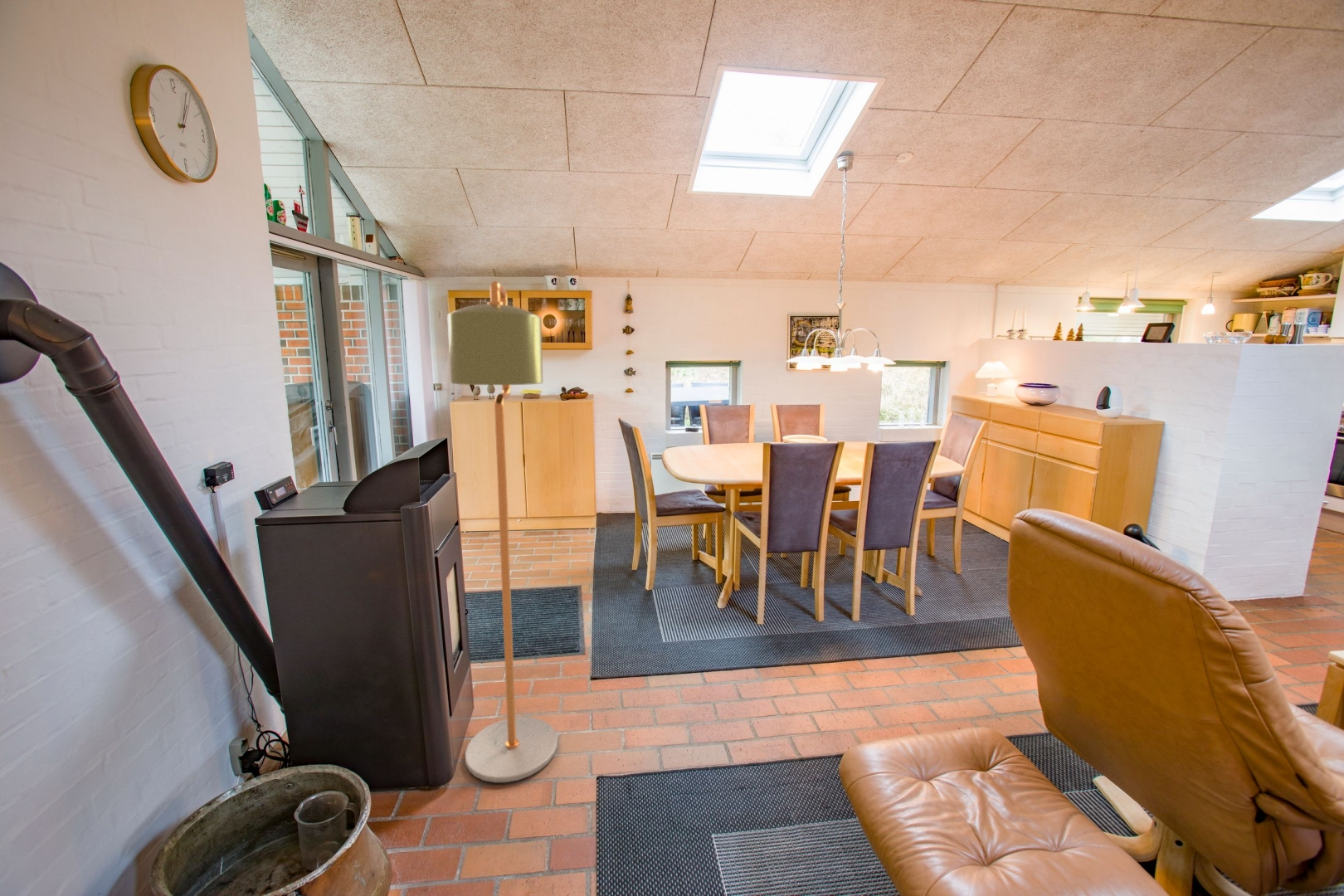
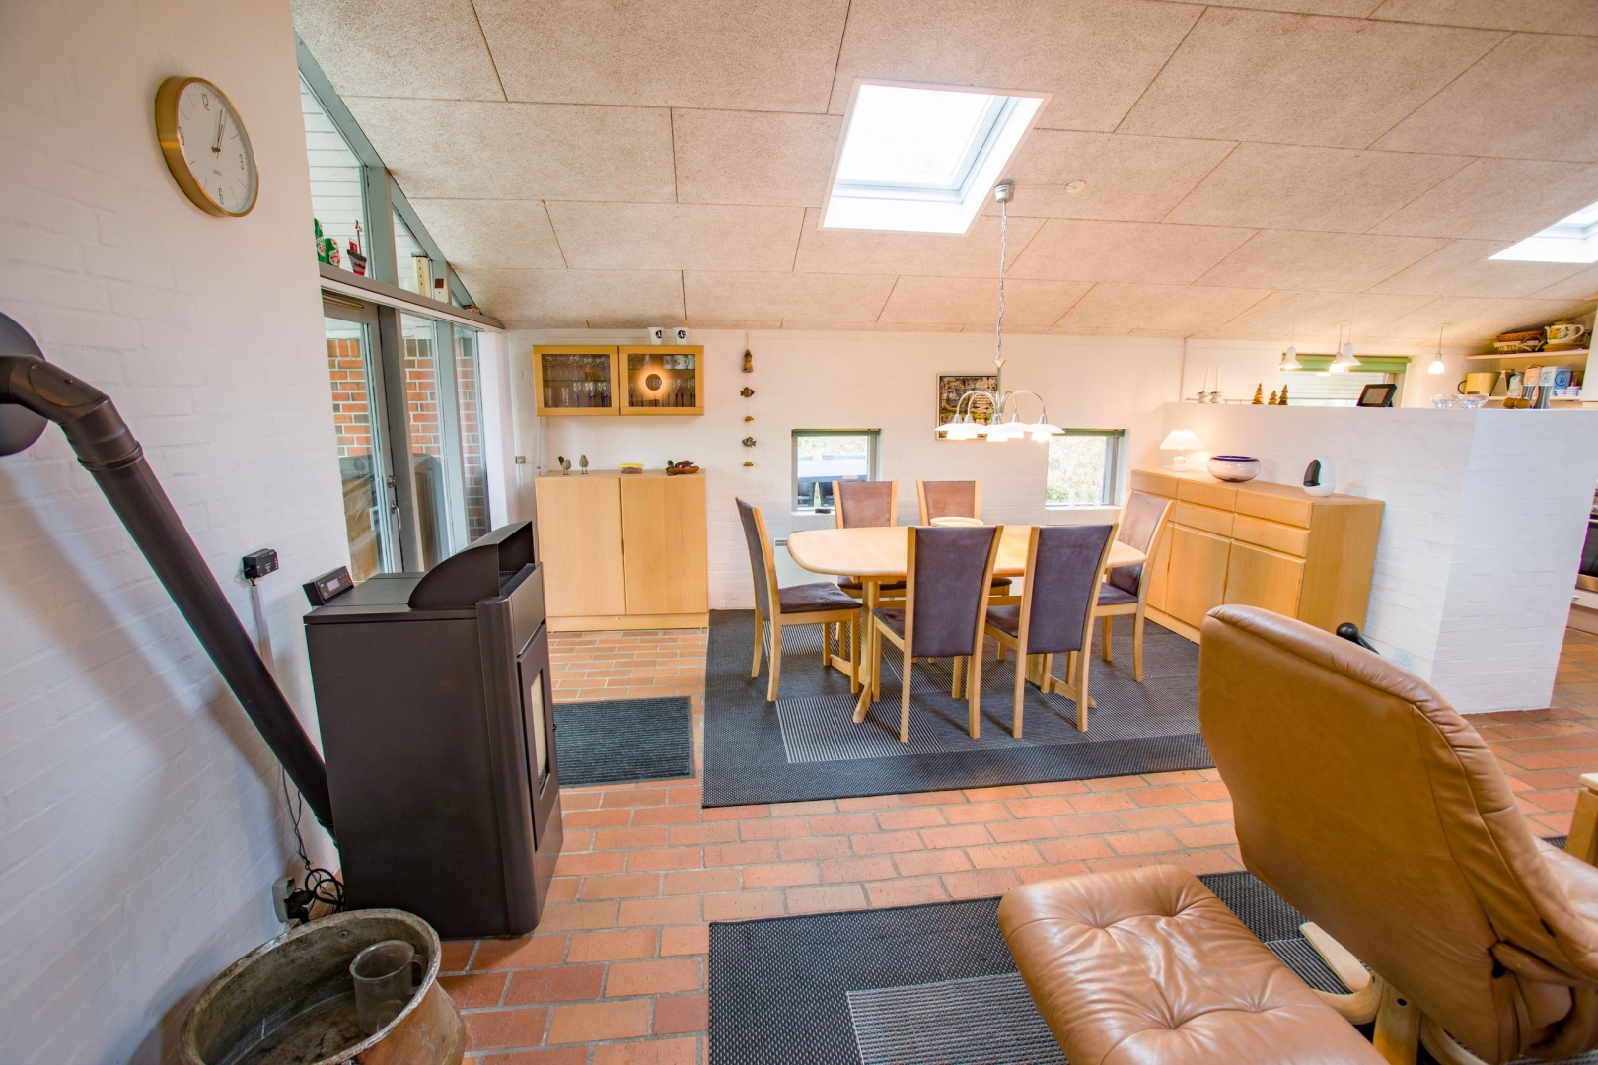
- floor lamp (504, 529)
